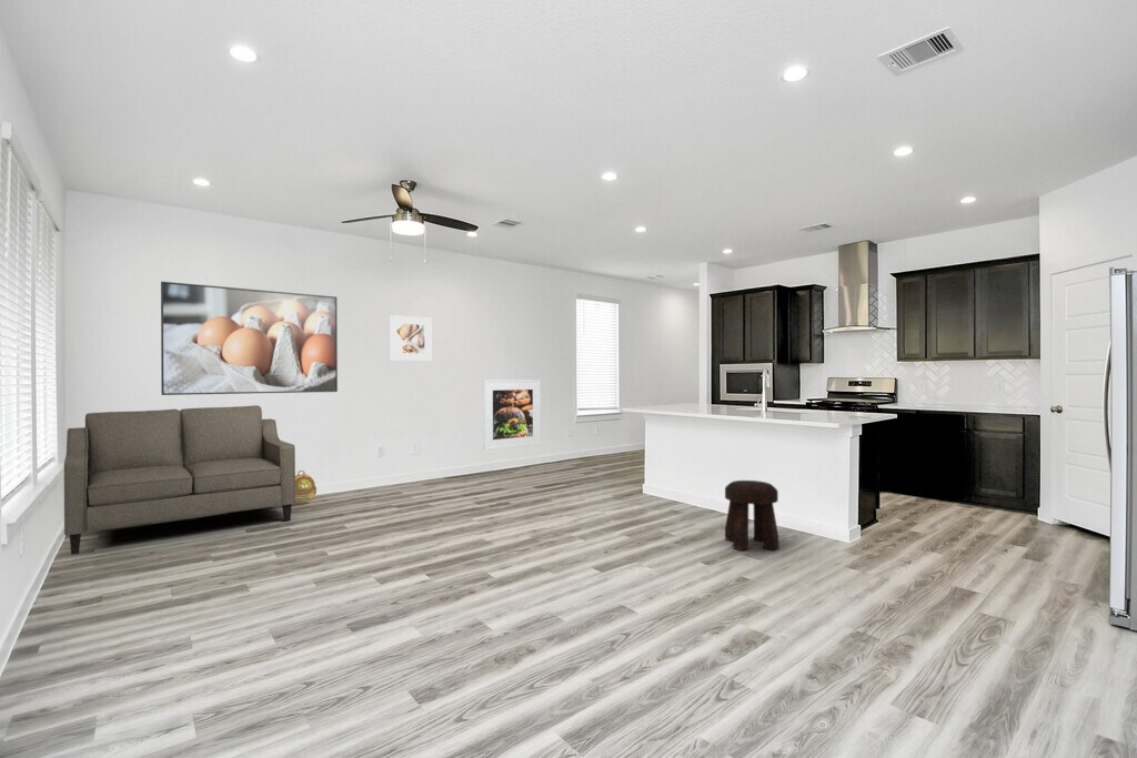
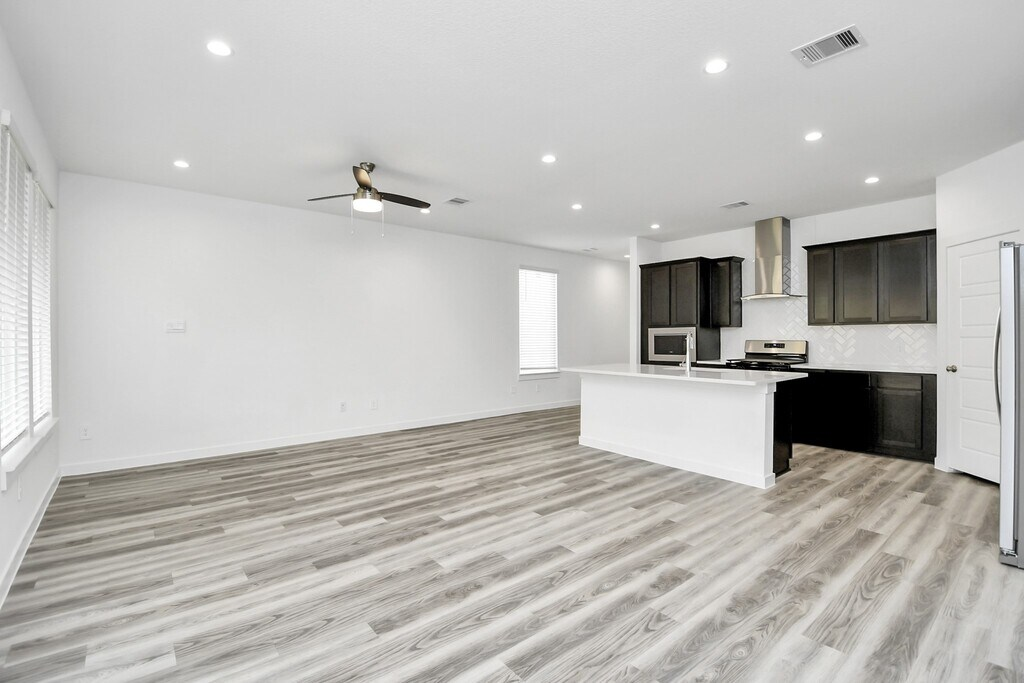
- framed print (513, 413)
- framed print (256, 341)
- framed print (410, 338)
- stool (747, 513)
- sofa (185, 466)
- backpack (301, 485)
